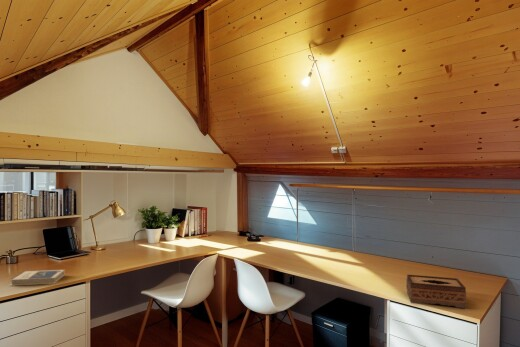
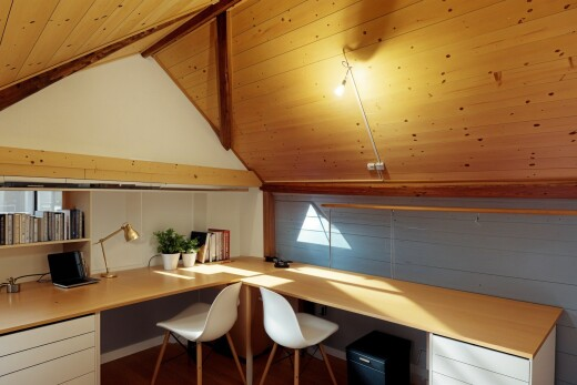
- hardback book (38, 277)
- tissue box (434, 290)
